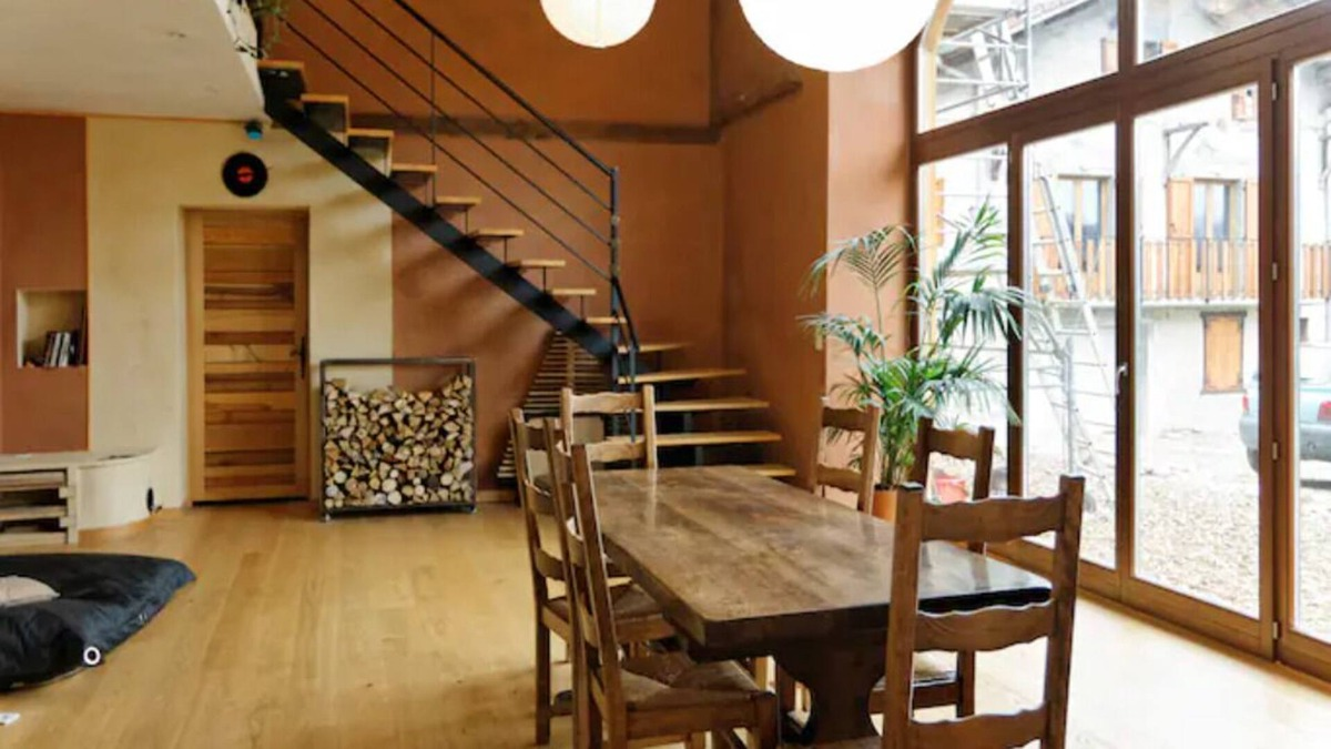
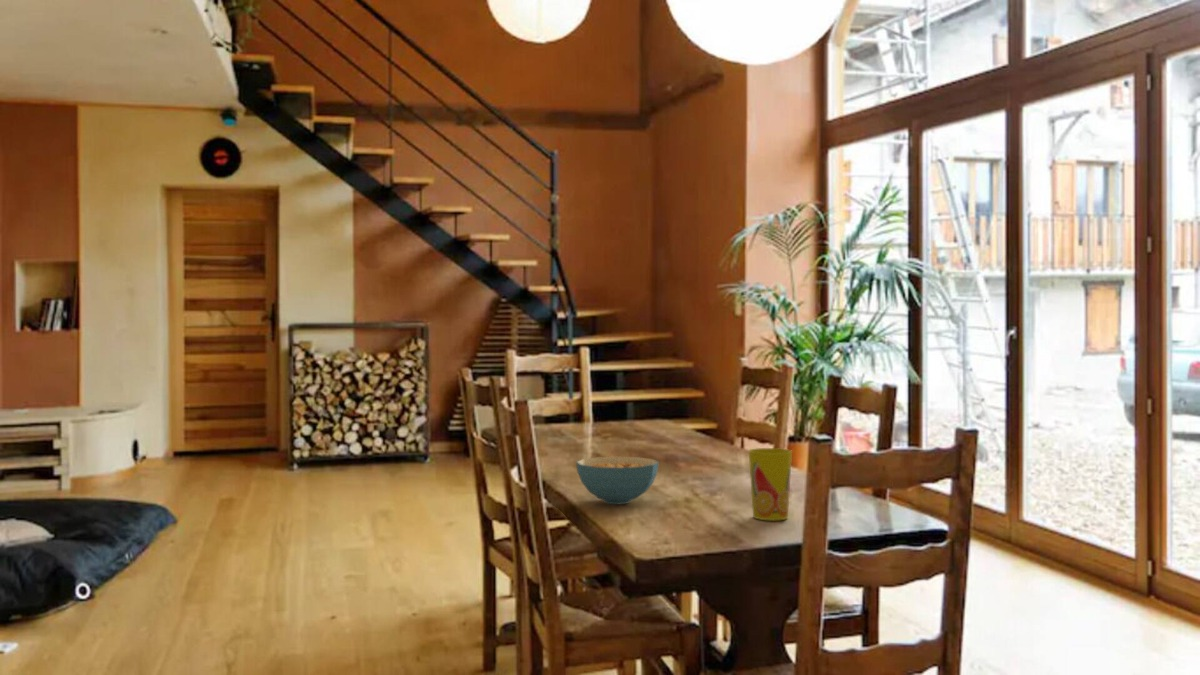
+ cup (770, 483)
+ cereal bowl (617, 481)
